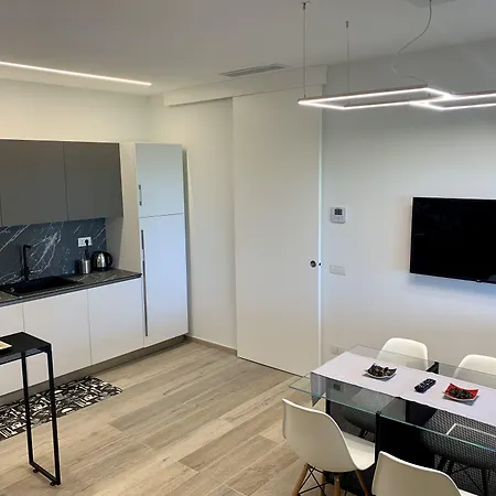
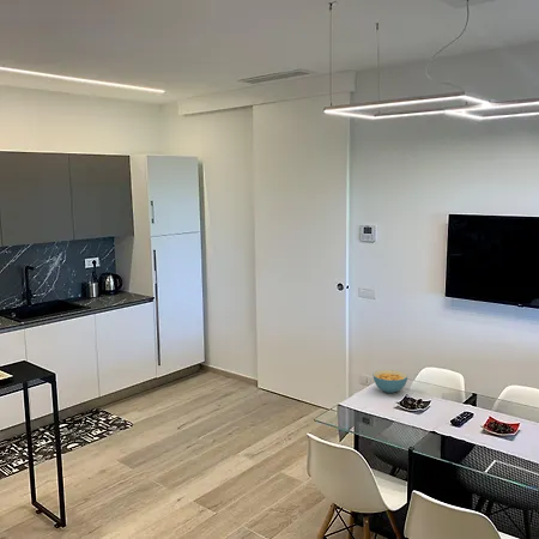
+ cereal bowl (389, 382)
